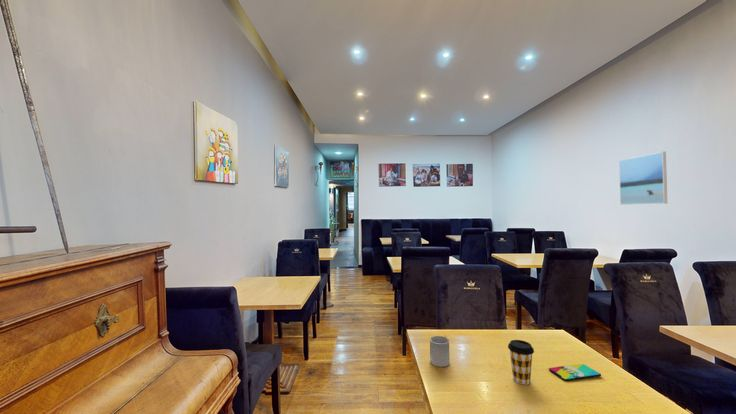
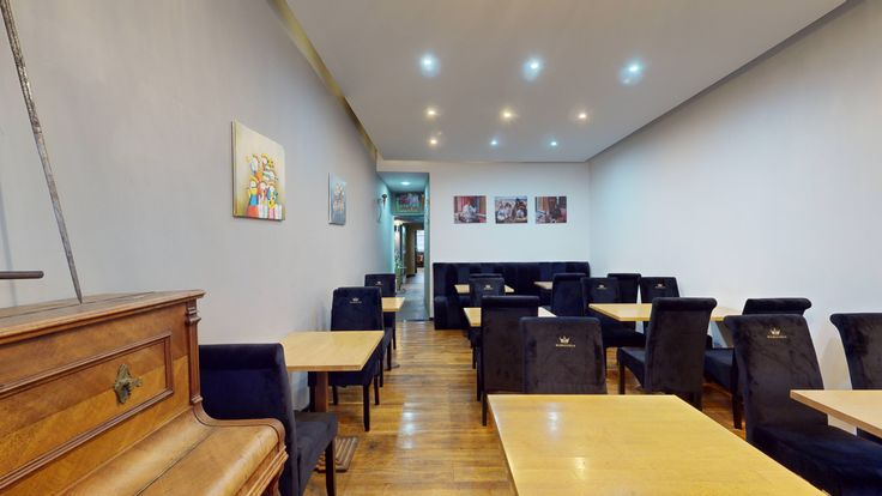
- coffee cup (521, 362)
- cup (441, 349)
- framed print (641, 180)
- smartphone (574, 371)
